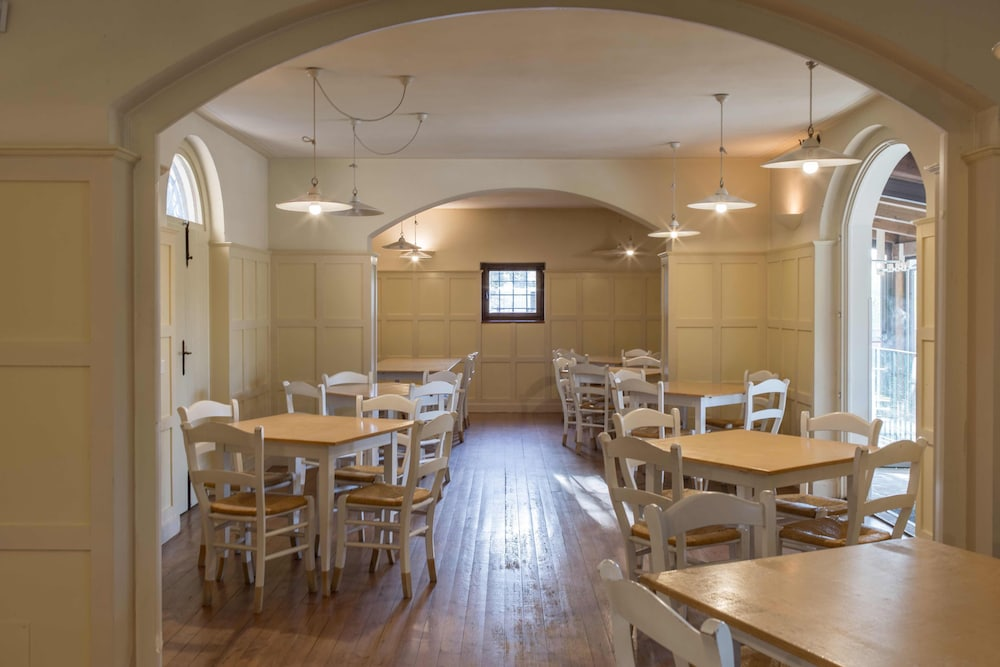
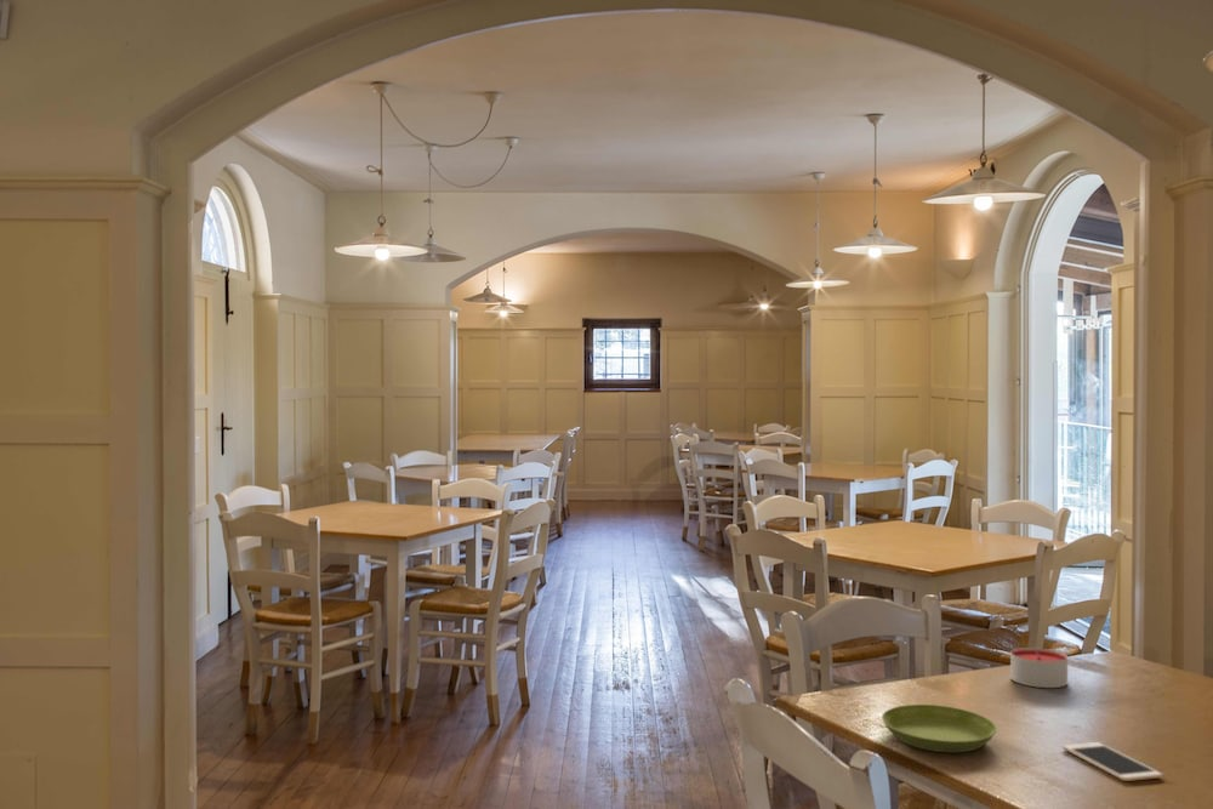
+ candle (1038, 666)
+ cell phone (1110, 760)
+ saucer (938, 729)
